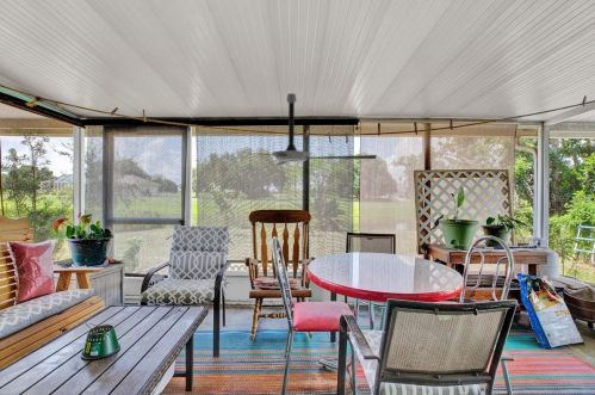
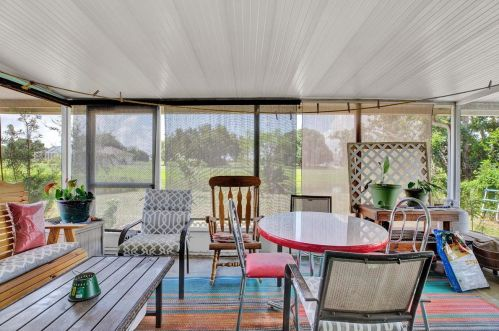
- ceiling fan (293, 129)
